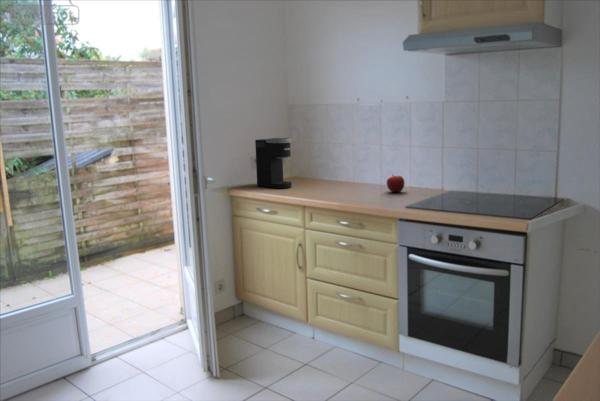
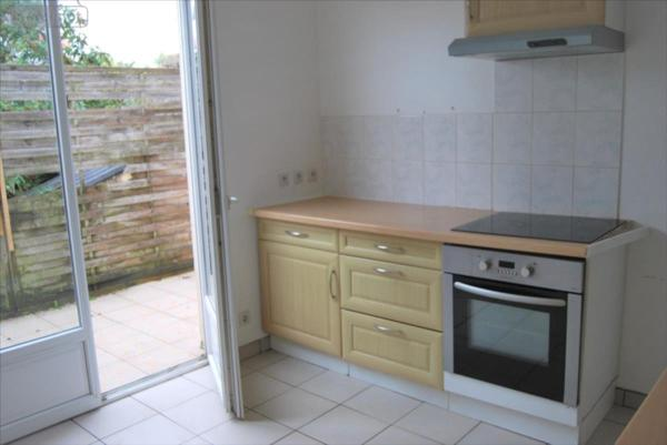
- fruit (395, 183)
- coffee maker (273, 162)
